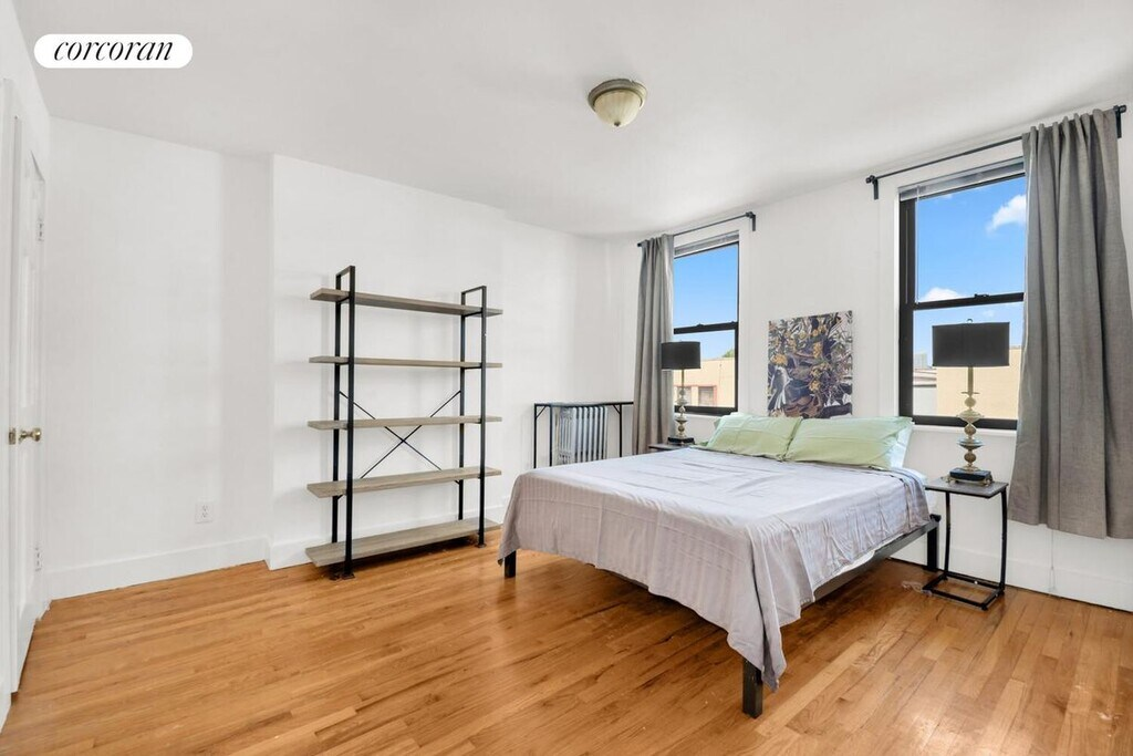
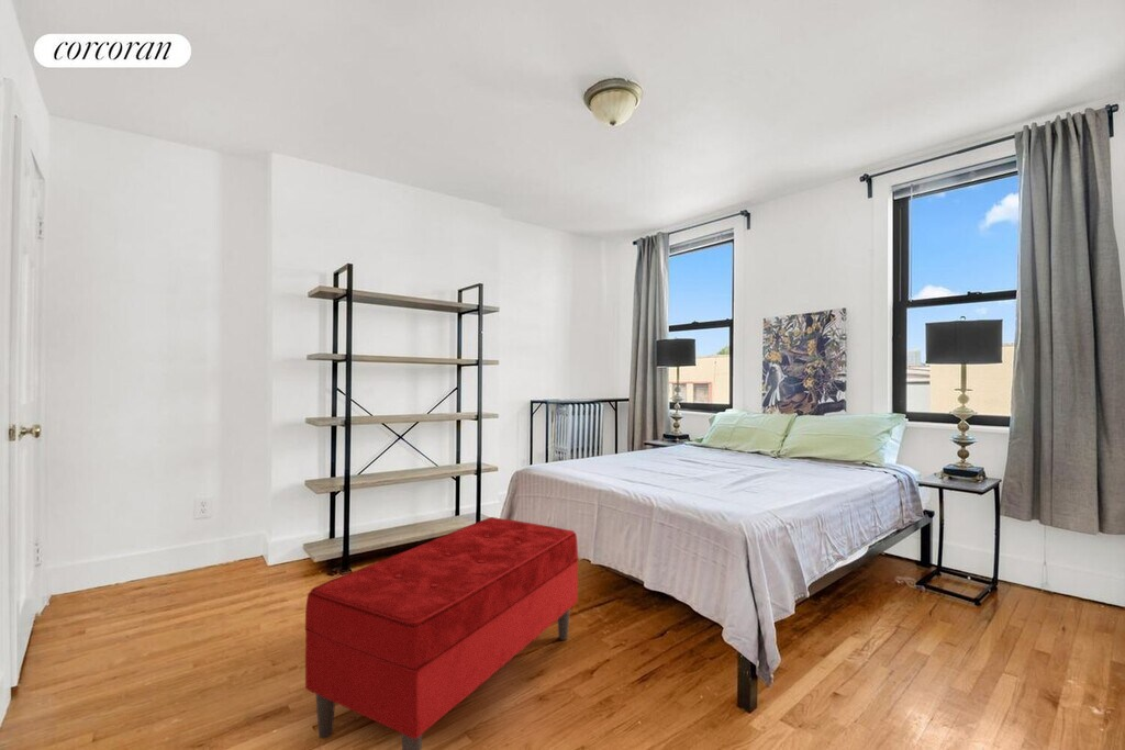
+ bench (463, 616)
